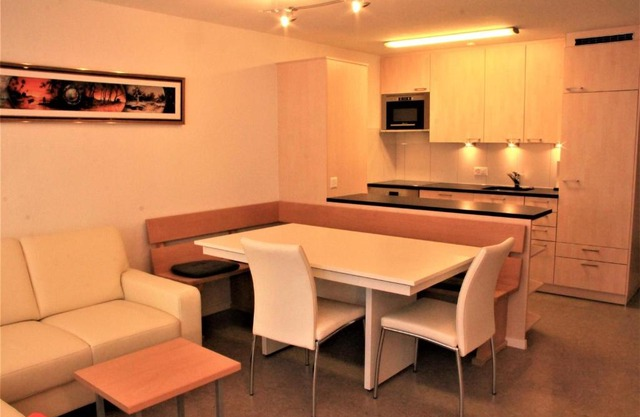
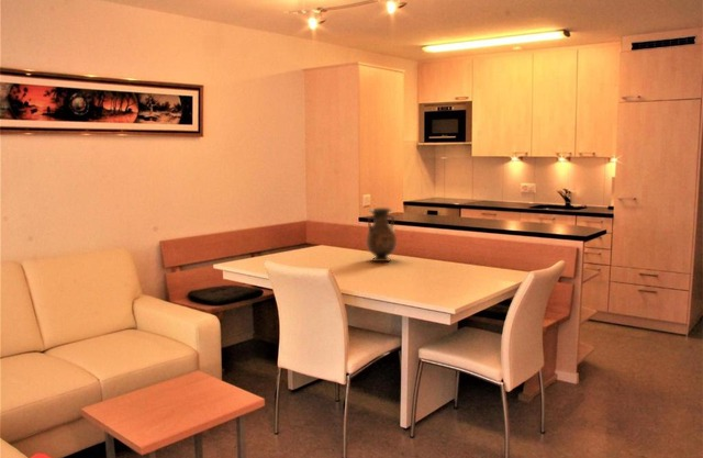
+ vase (381, 234)
